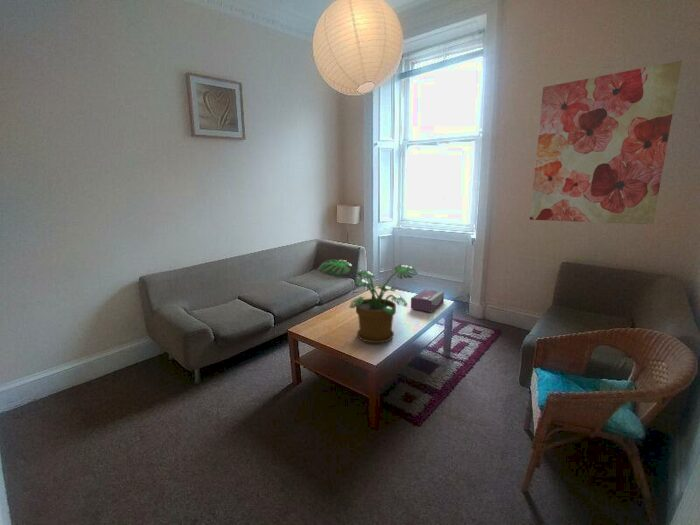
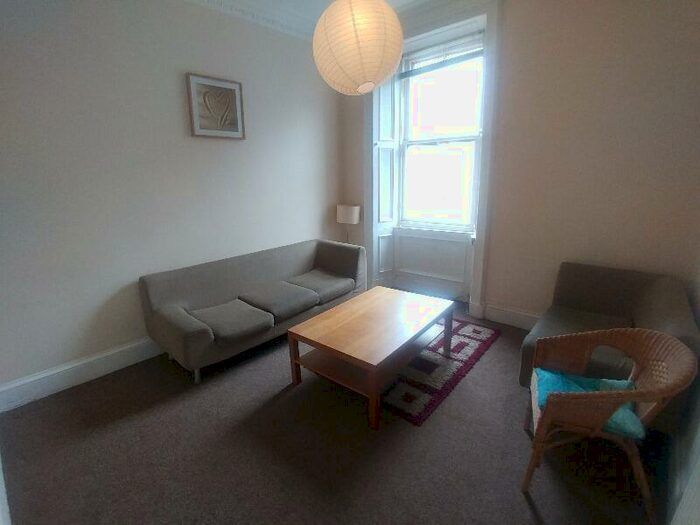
- wall art (594, 151)
- tissue box (427, 299)
- potted plant (370, 298)
